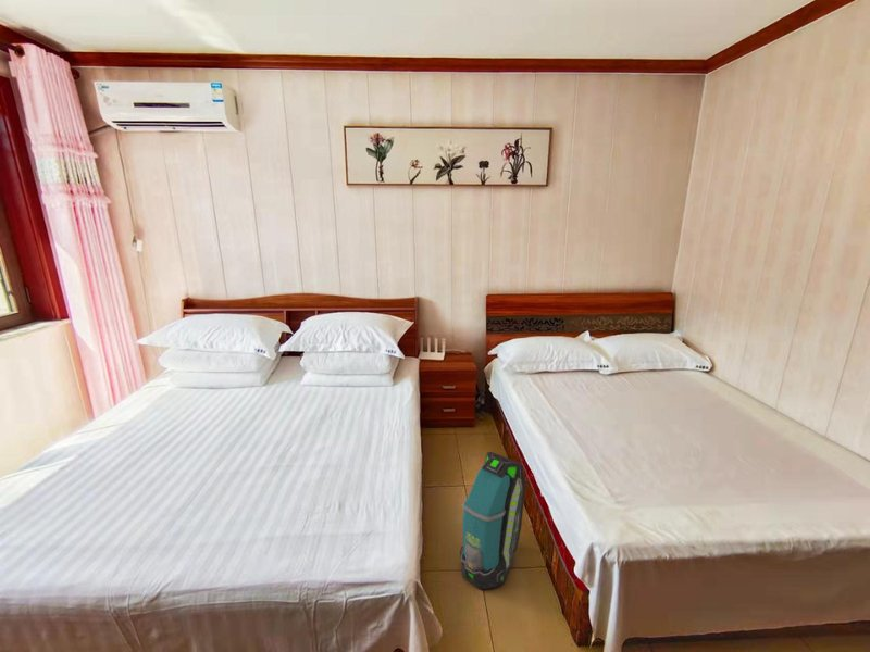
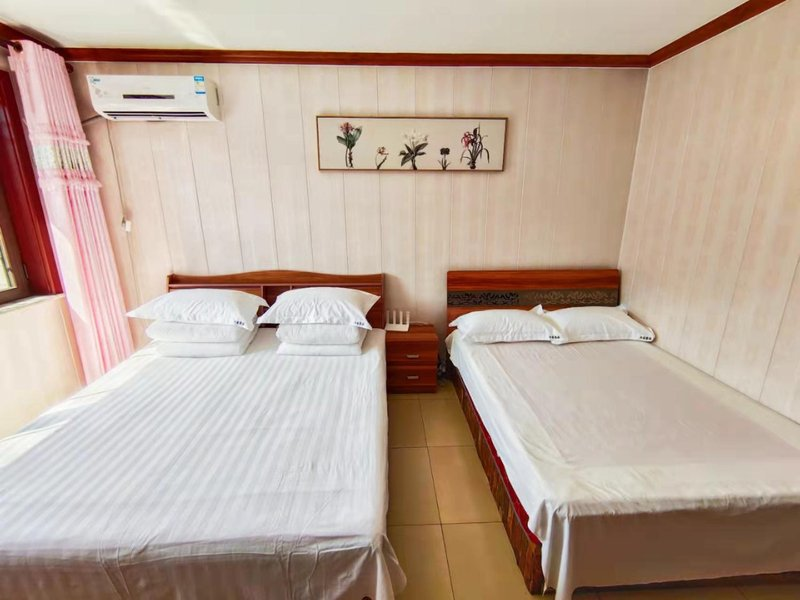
- backpack (493, 512)
